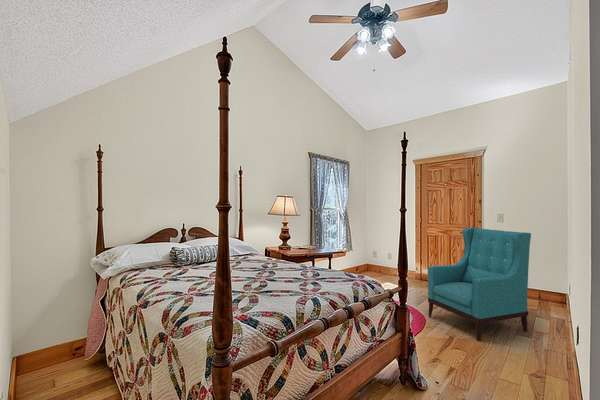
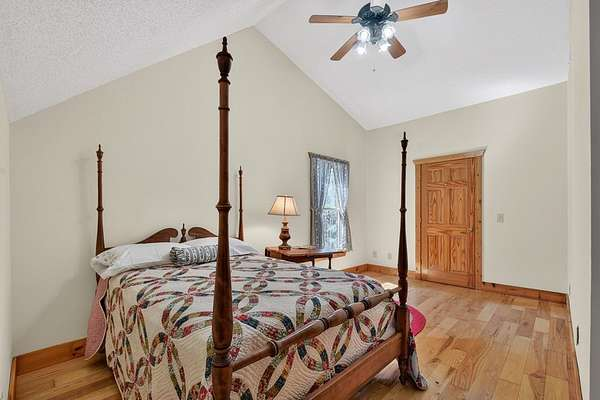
- armchair (476, 277)
